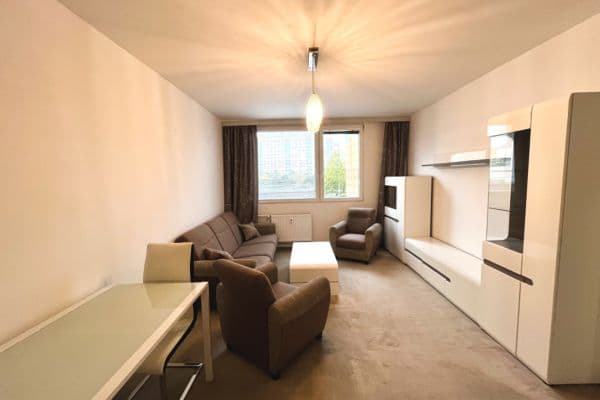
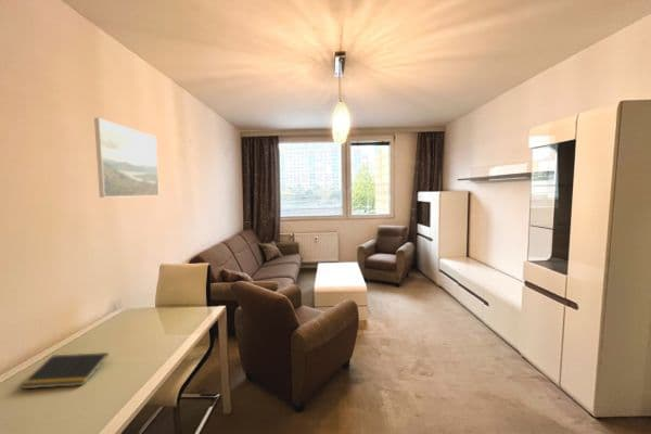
+ notepad (67, 369)
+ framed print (131, 163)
